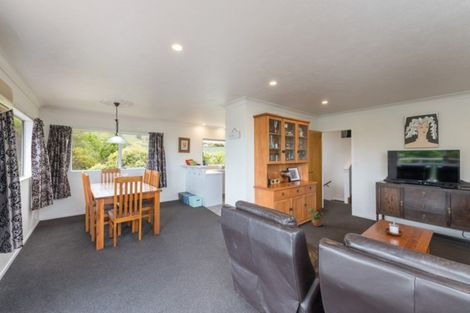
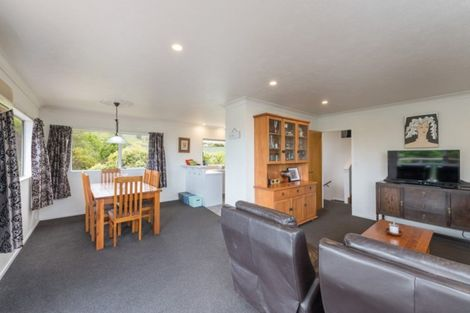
- potted plant (314, 216)
